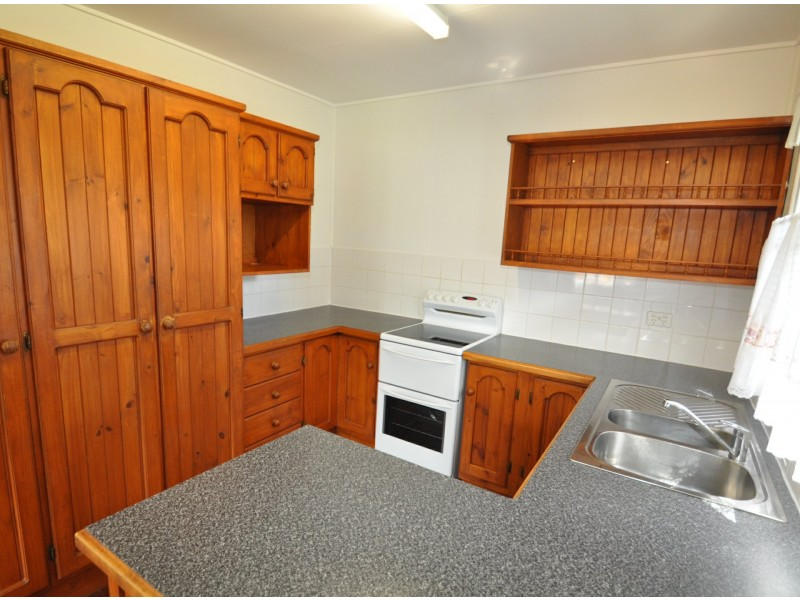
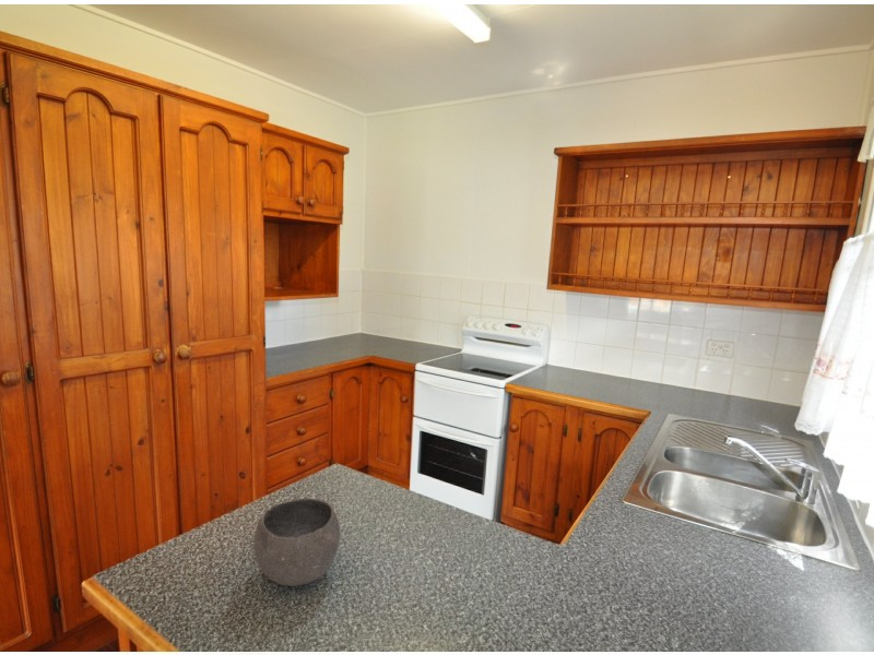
+ ceramic bowl (297, 545)
